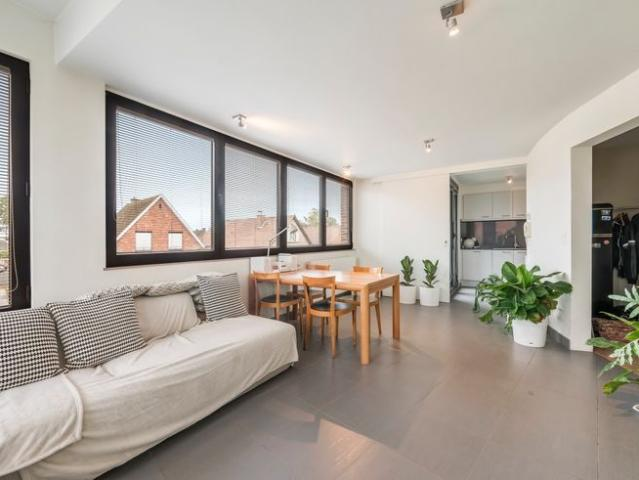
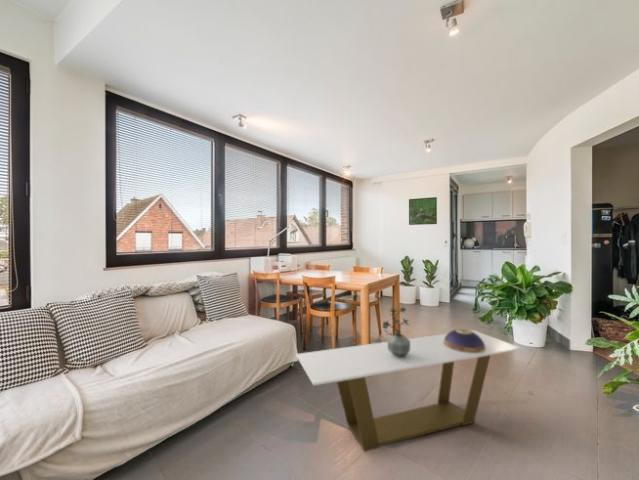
+ potted plant (395, 330)
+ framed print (422, 211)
+ coffee table (405, 369)
+ decorative bowl (463, 337)
